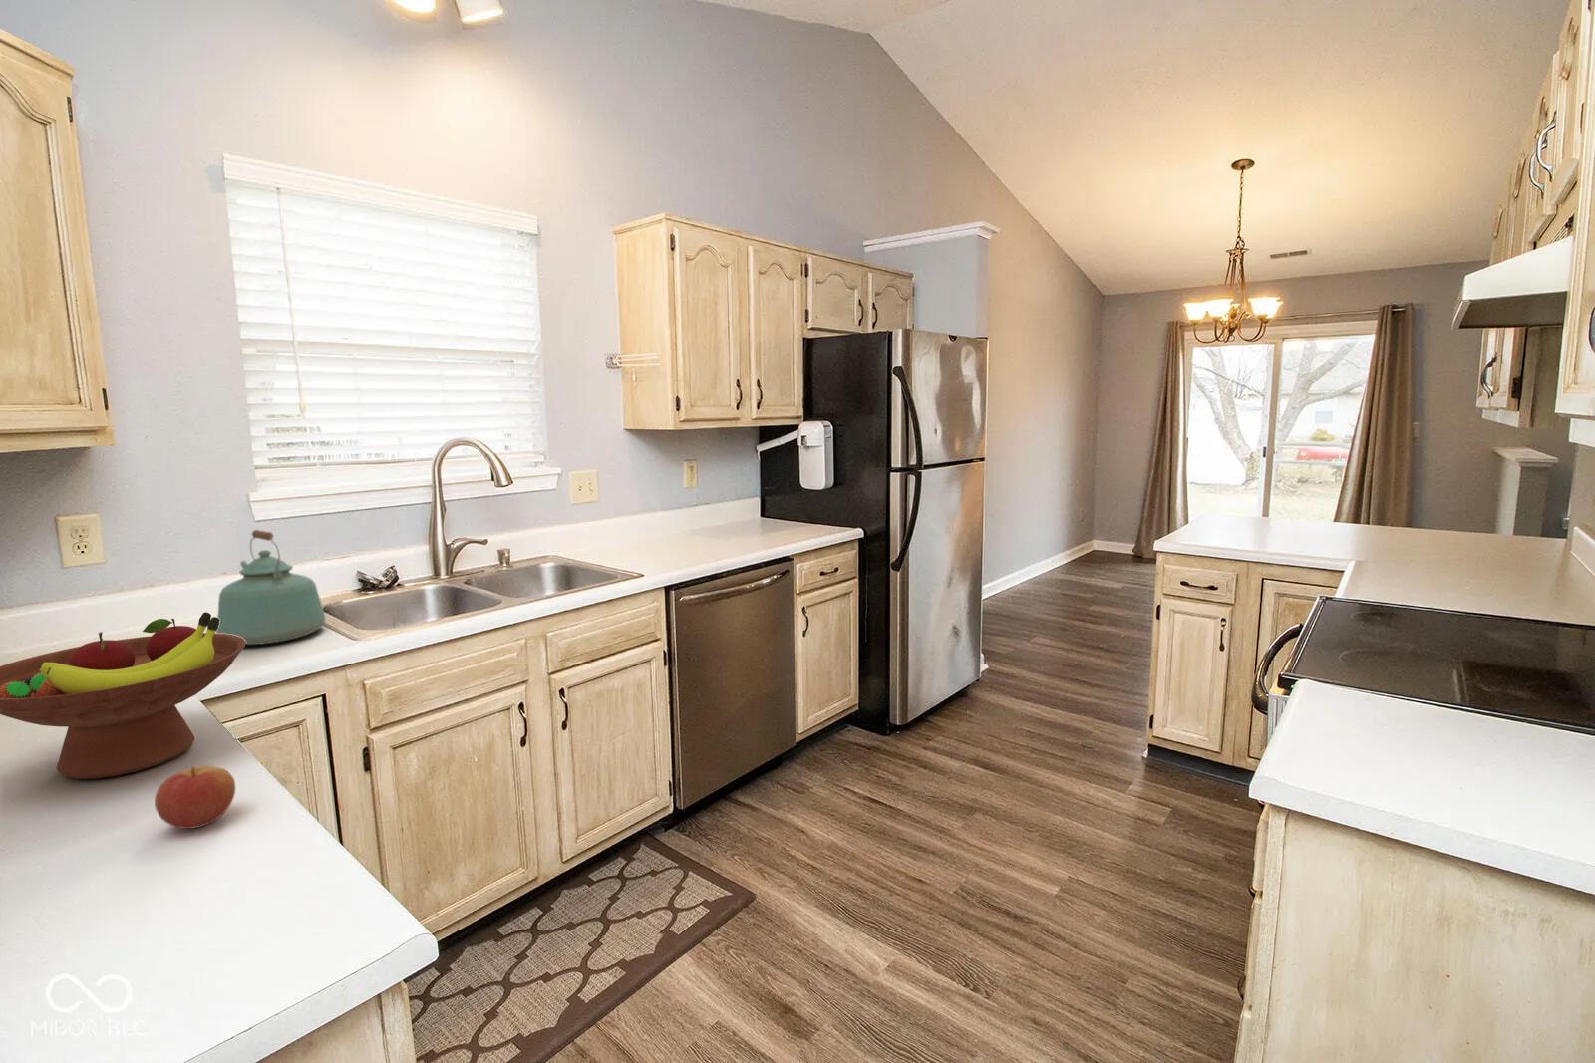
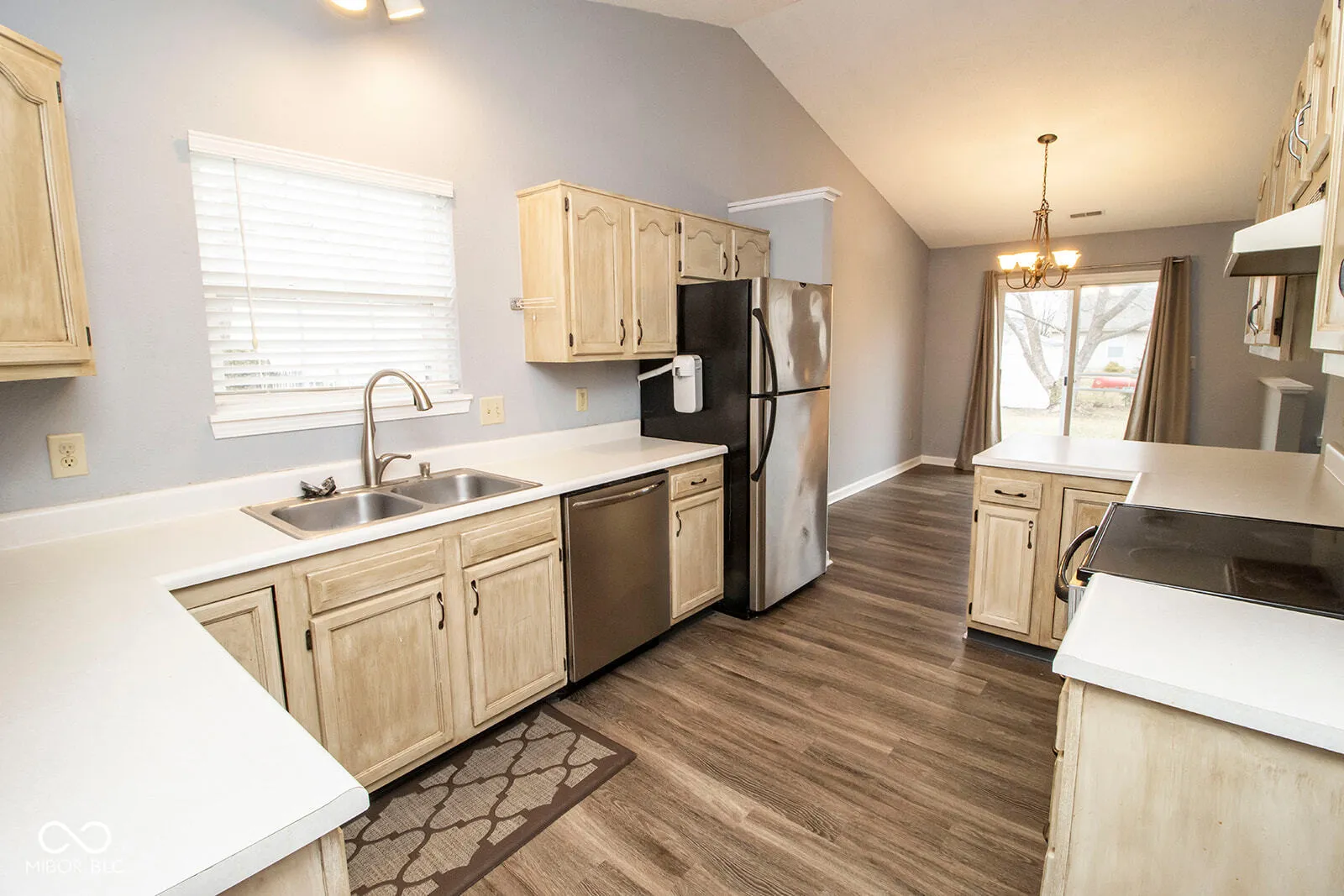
- kettle (265, 581)
- fruit bowl (120, 690)
- apple (196, 793)
